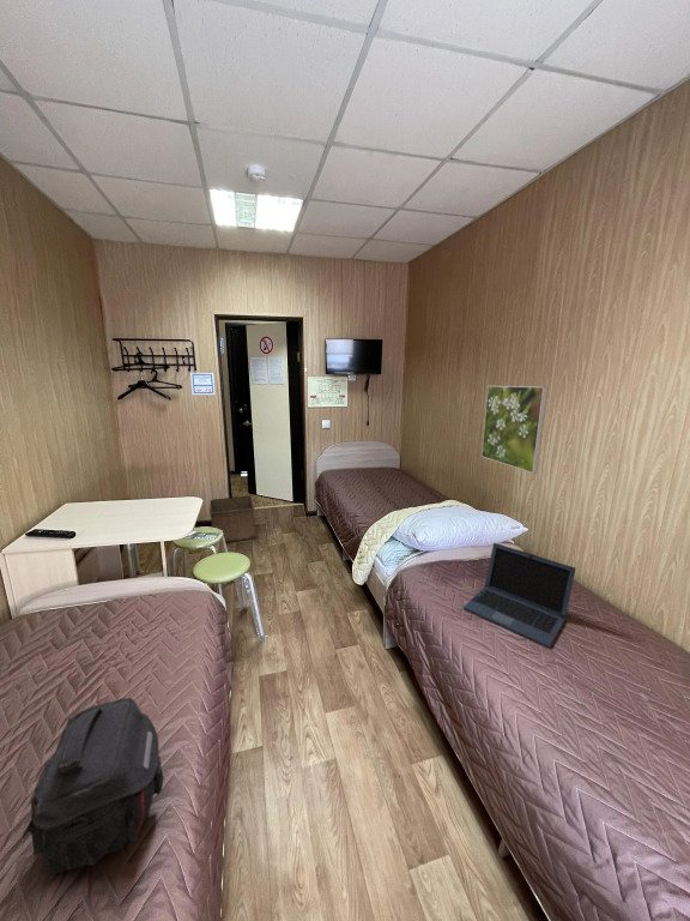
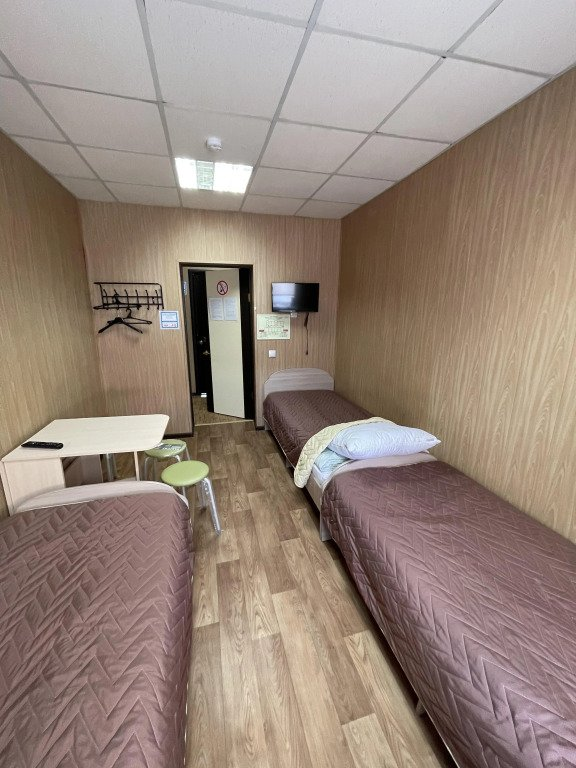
- shoulder bag (92, 772)
- laptop (518, 588)
- storage bin (232, 518)
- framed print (510, 426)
